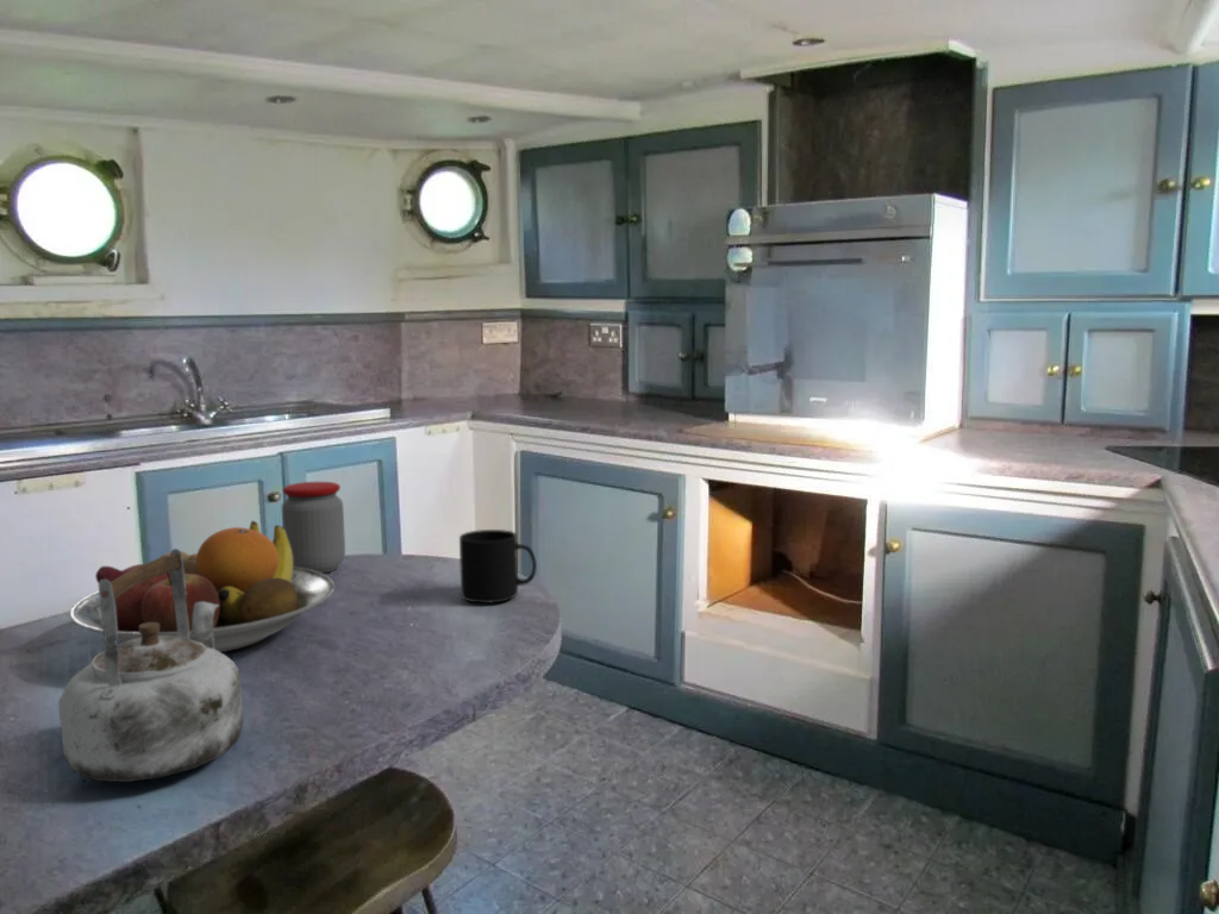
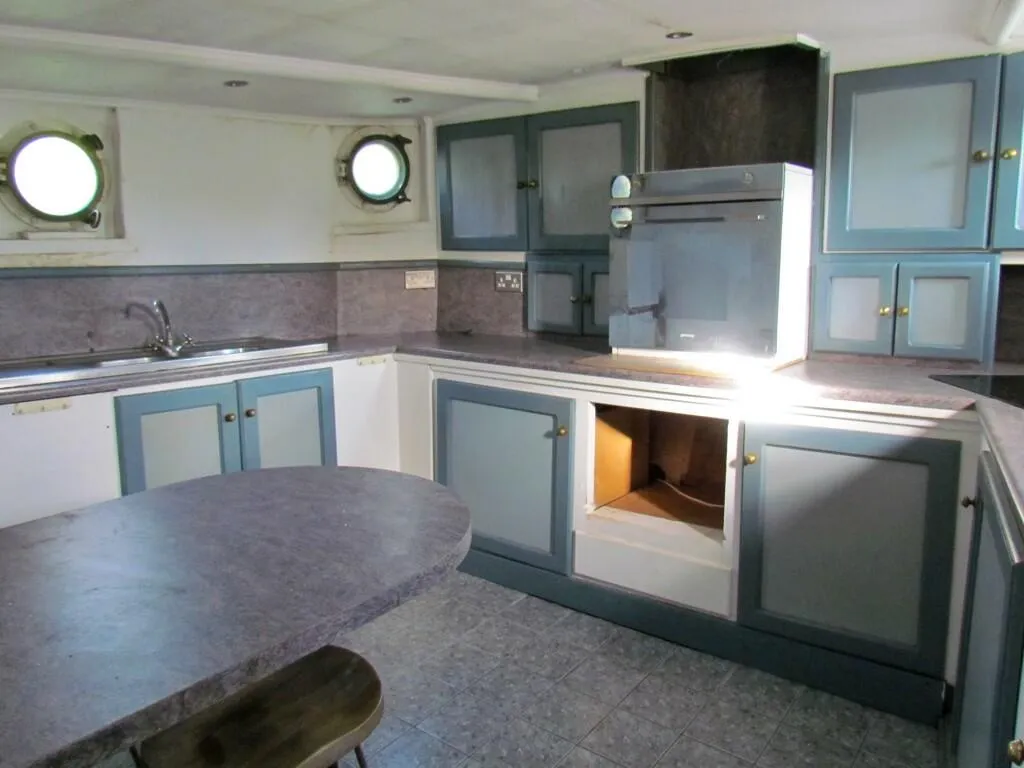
- fruit bowl (207, 586)
- jar (313, 526)
- kettle (162, 653)
- mug (496, 566)
